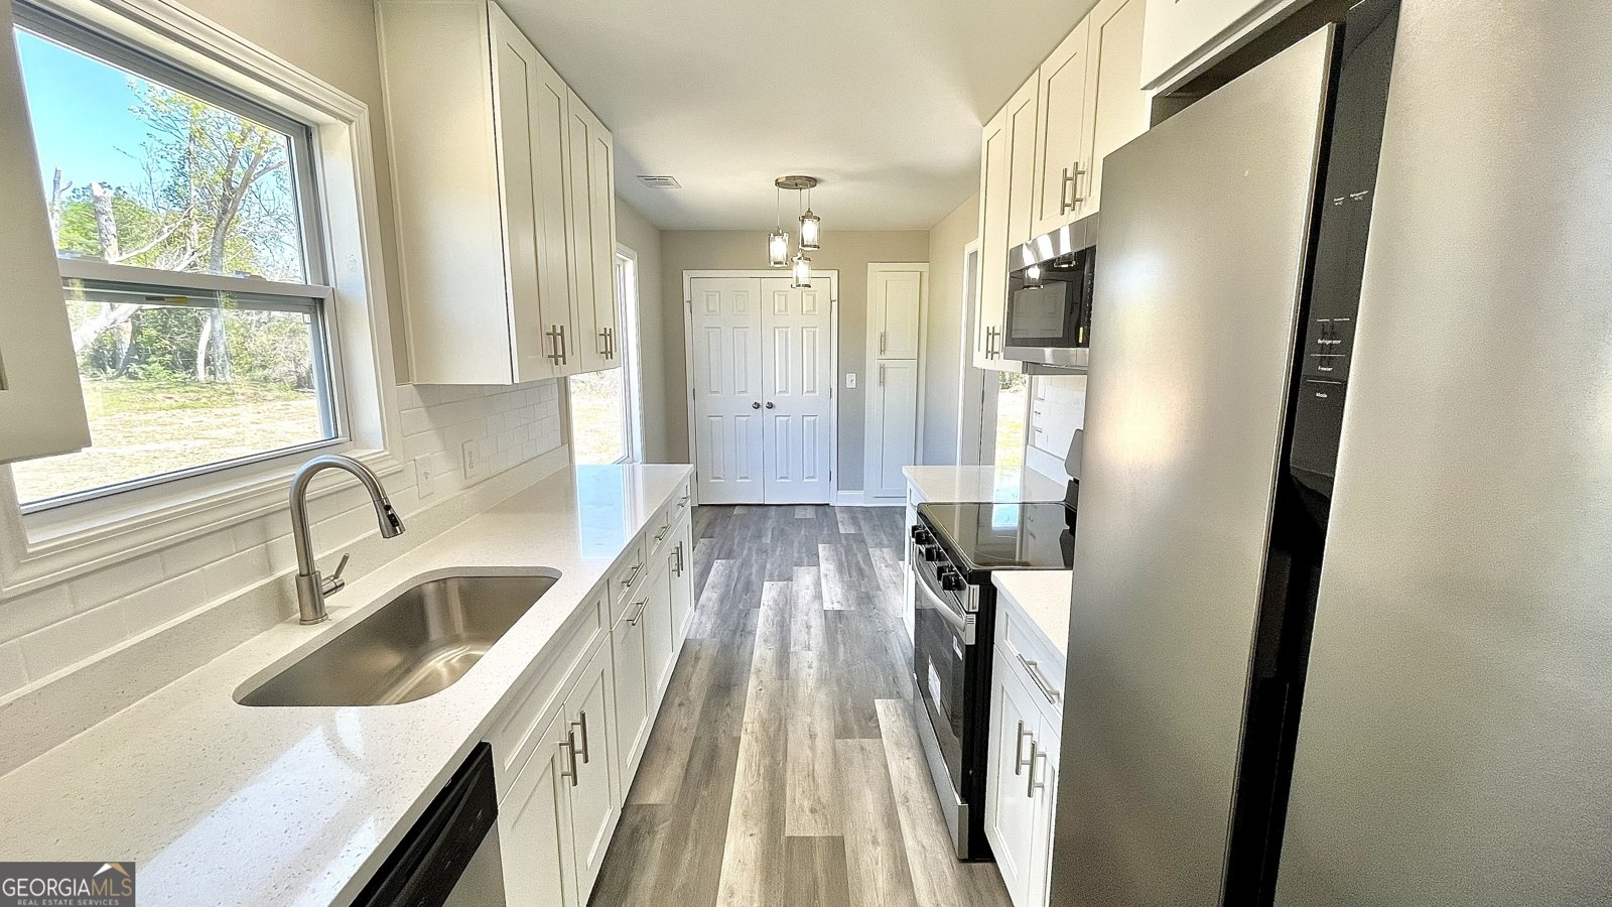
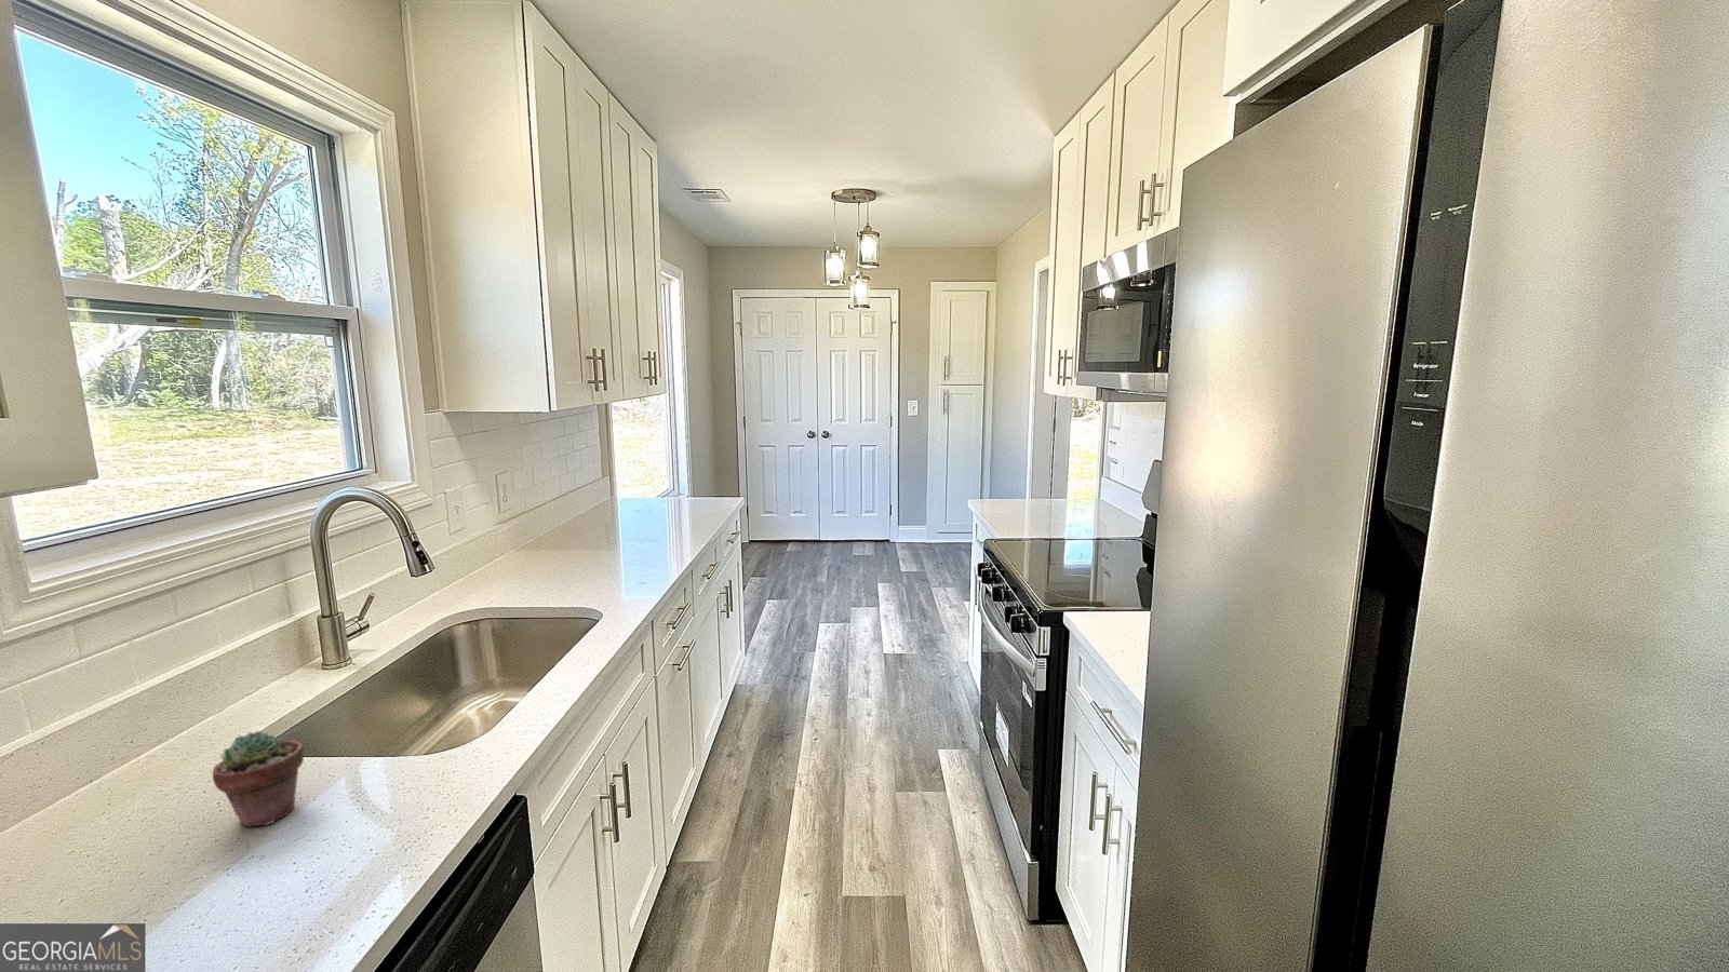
+ potted succulent (260, 774)
